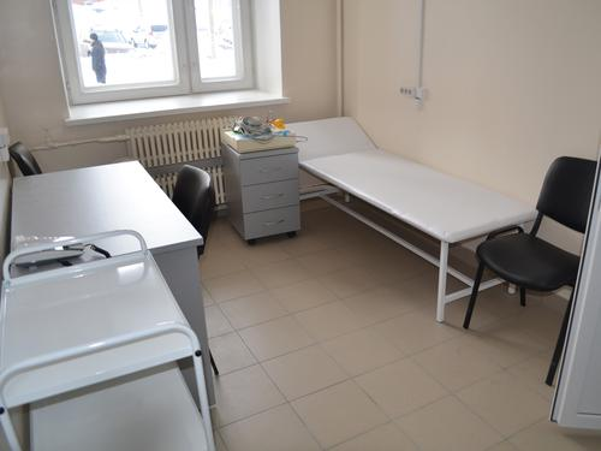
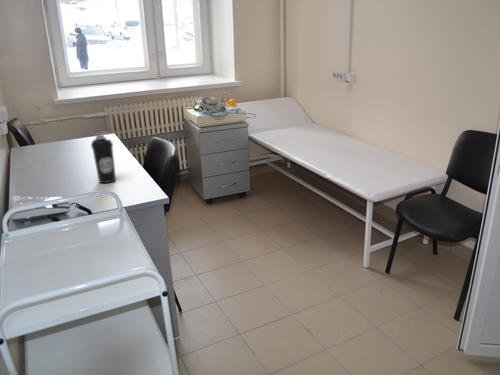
+ water bottle (104, 158)
